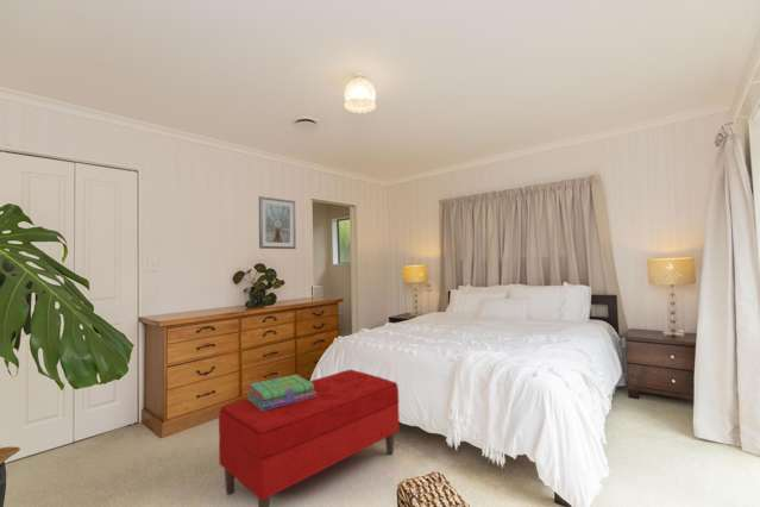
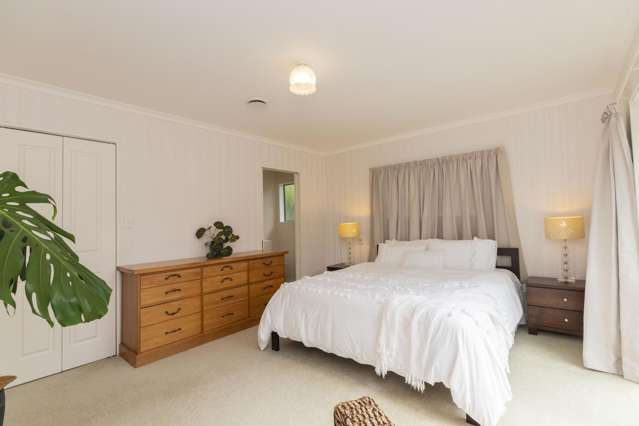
- stack of books (281, 390)
- picture frame (277, 224)
- bench (316, 432)
